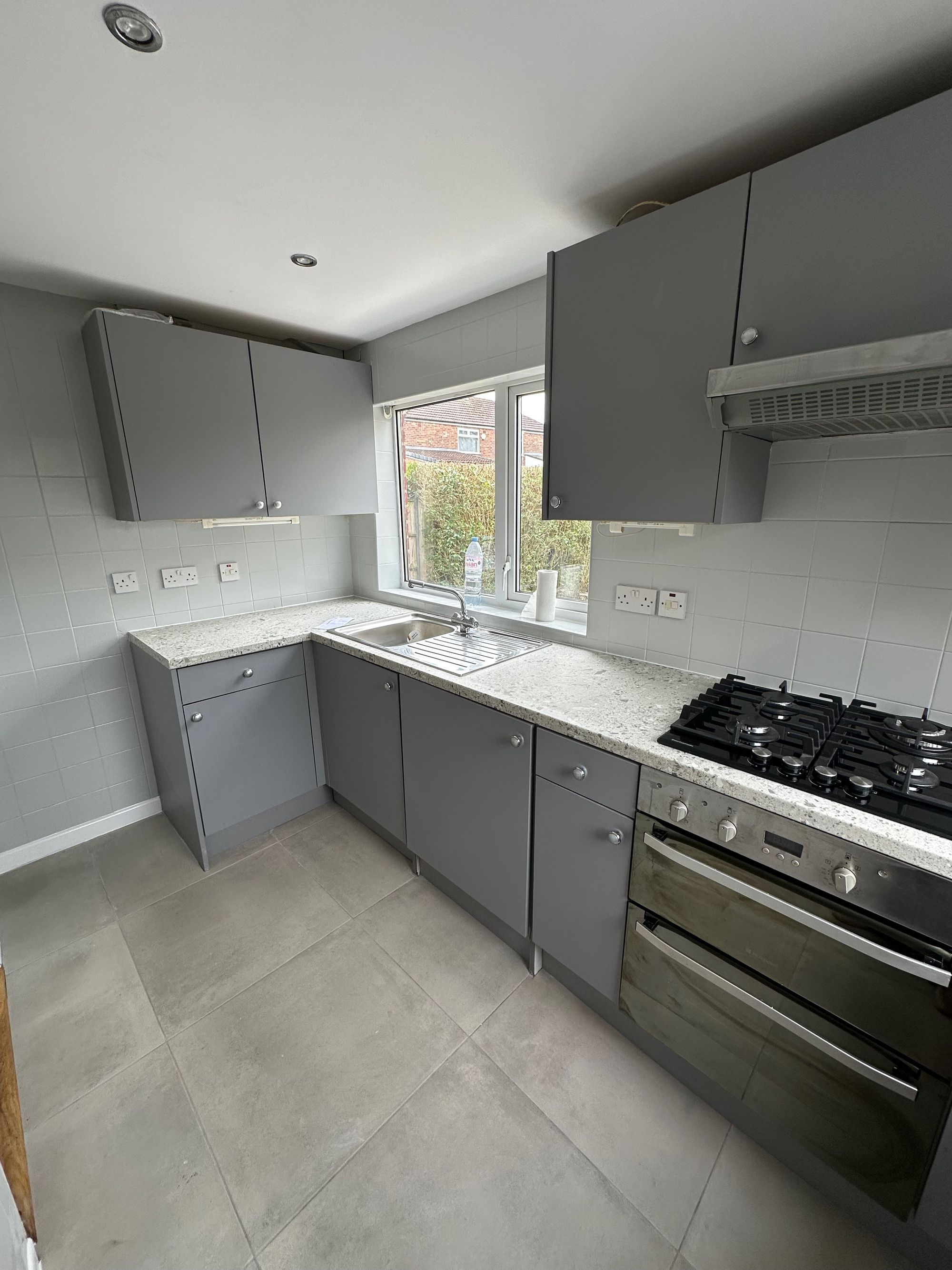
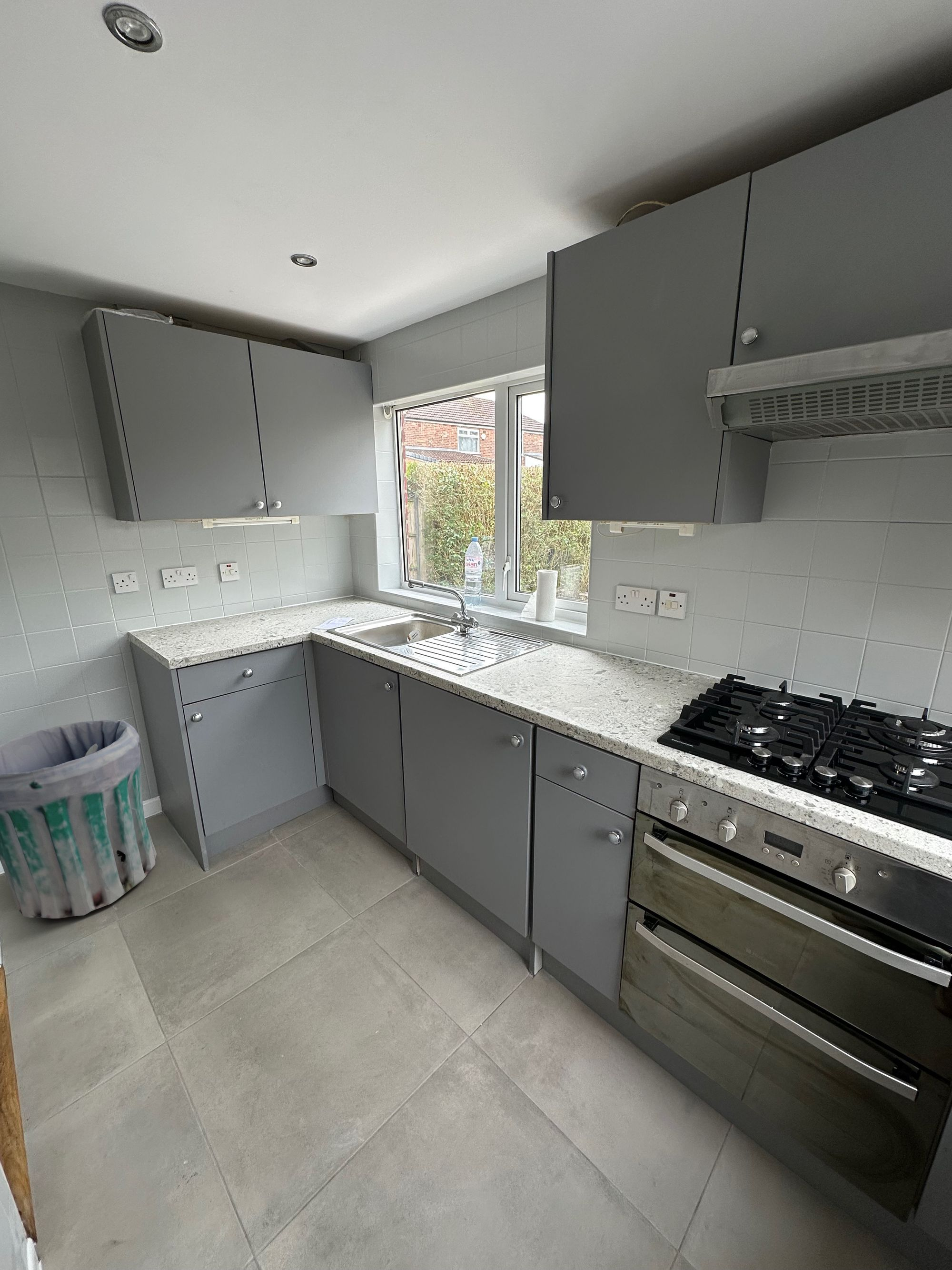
+ trash can (74, 811)
